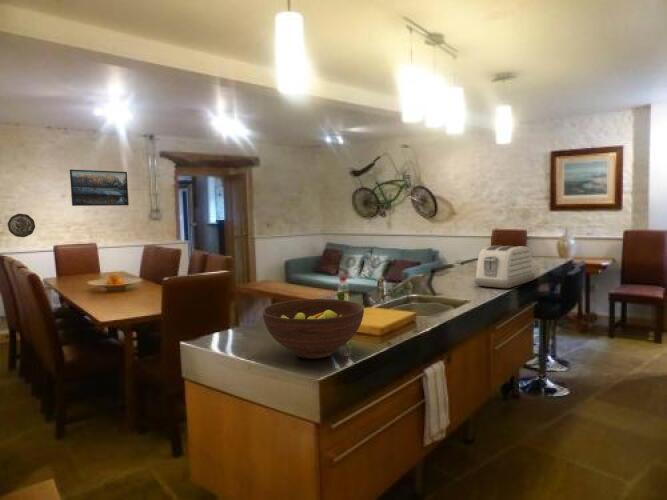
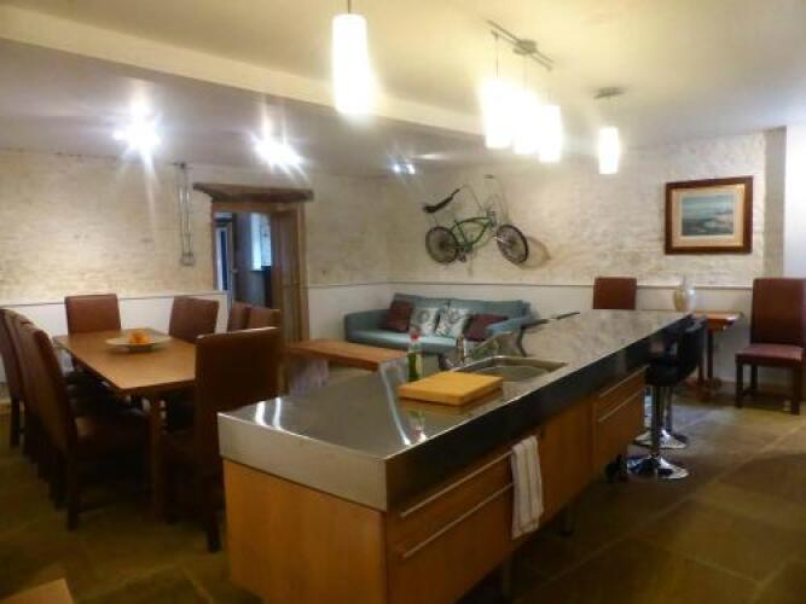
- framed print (100, 188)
- toaster (504, 264)
- fruit bowl (313, 331)
- decorative plate (21, 225)
